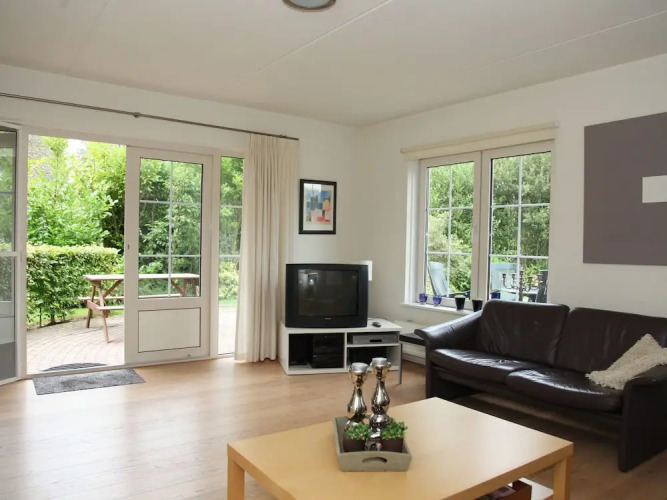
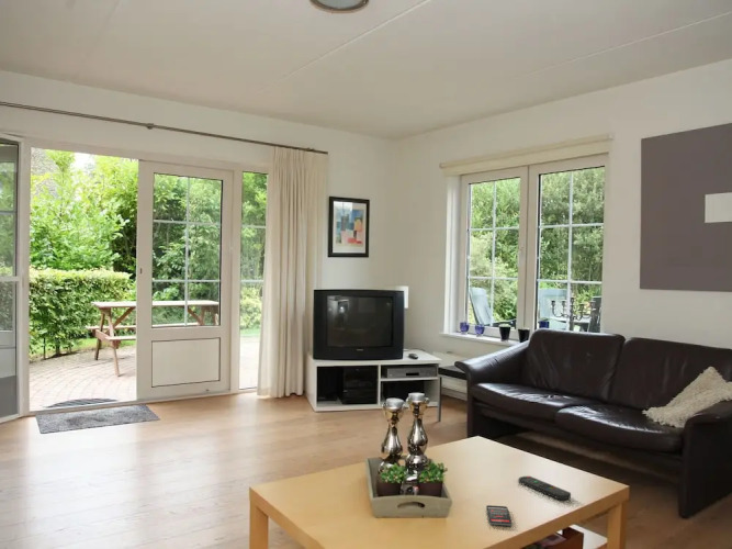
+ remote control (543, 486)
+ smartphone (498, 515)
